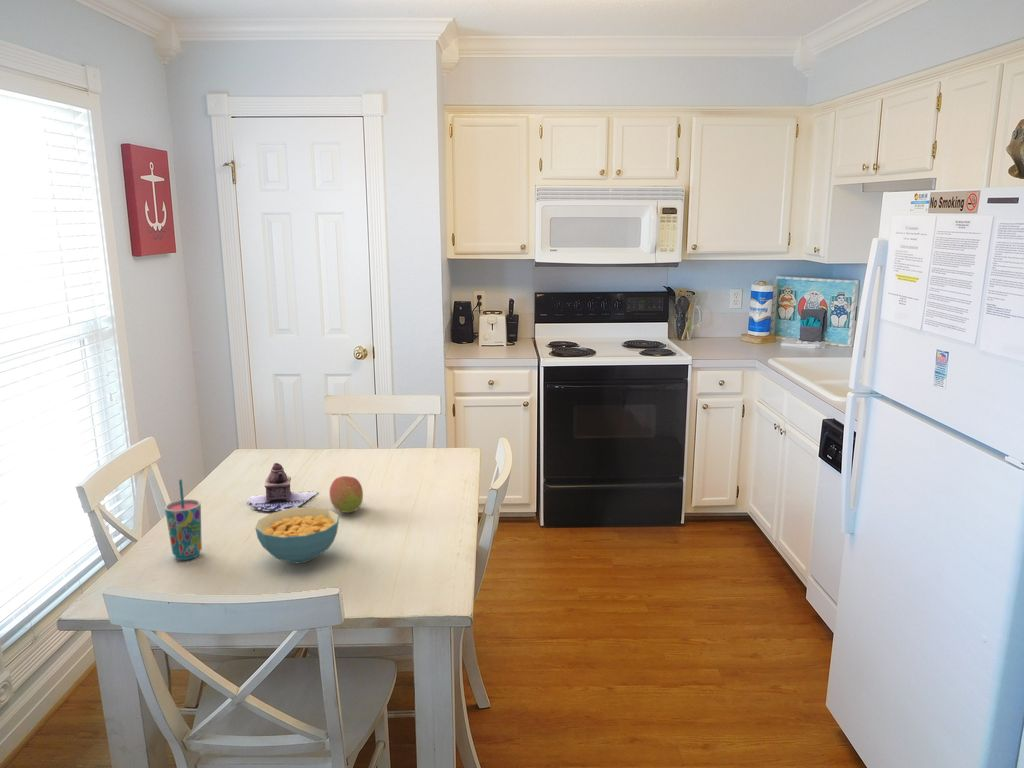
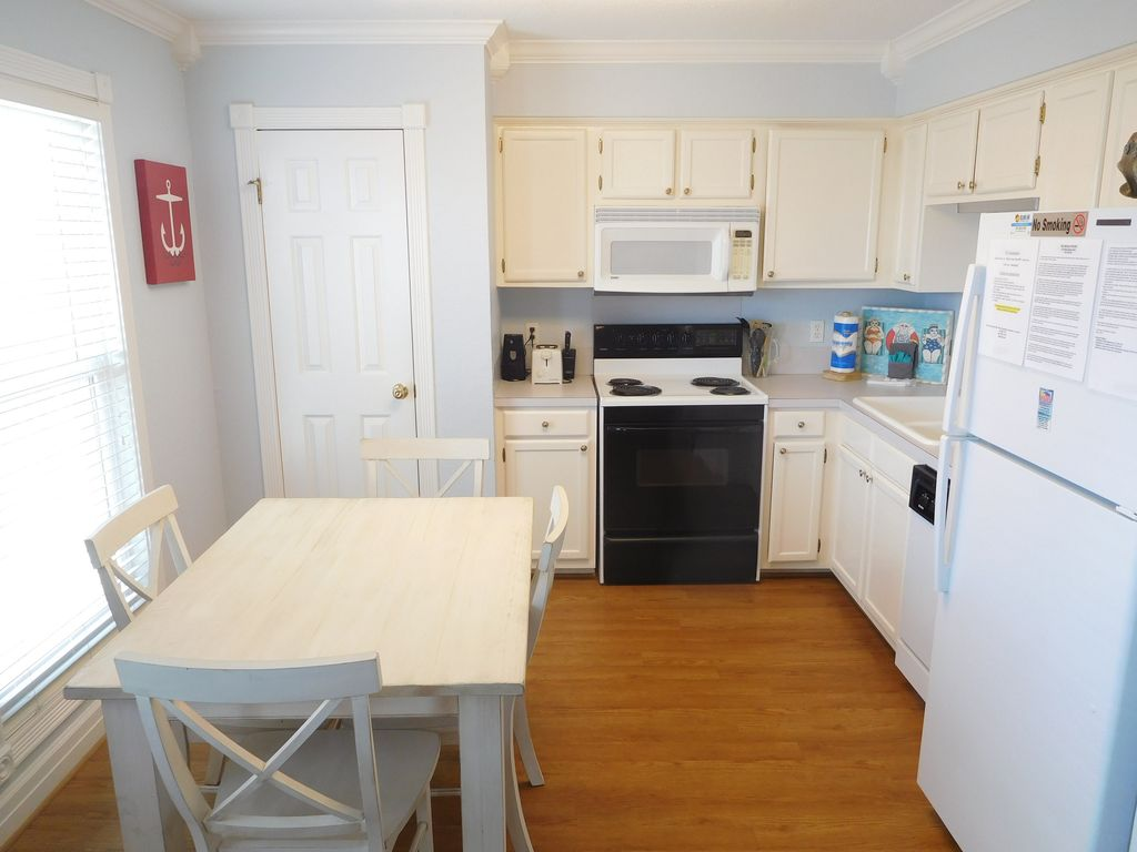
- teapot (277, 482)
- cereal bowl (299, 539)
- cup (183, 518)
- fruit (346, 494)
